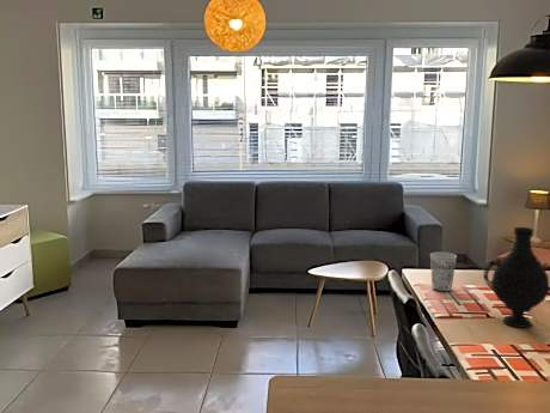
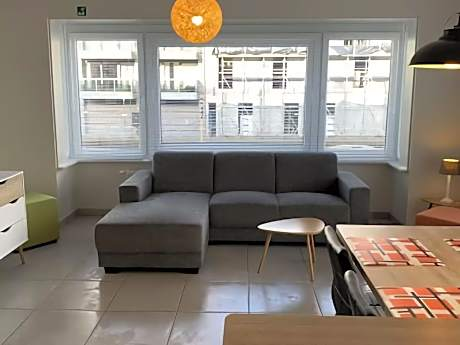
- cup (442, 272)
- vase (520, 275)
